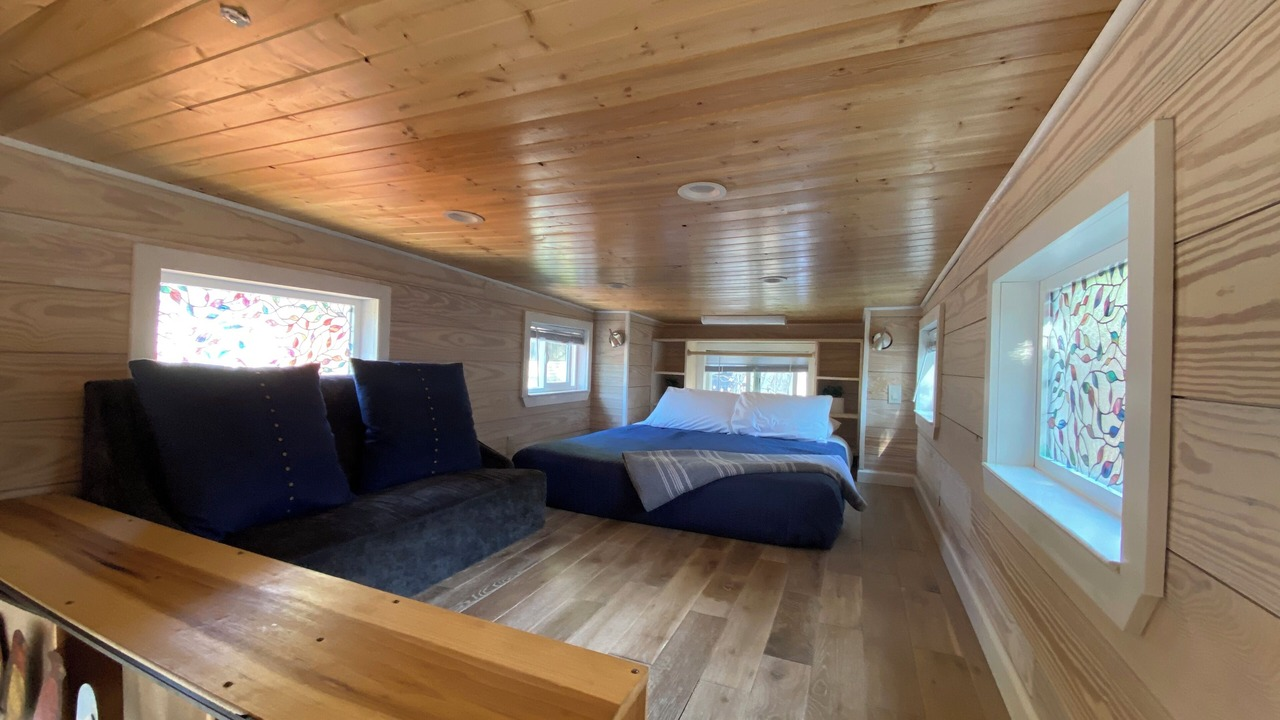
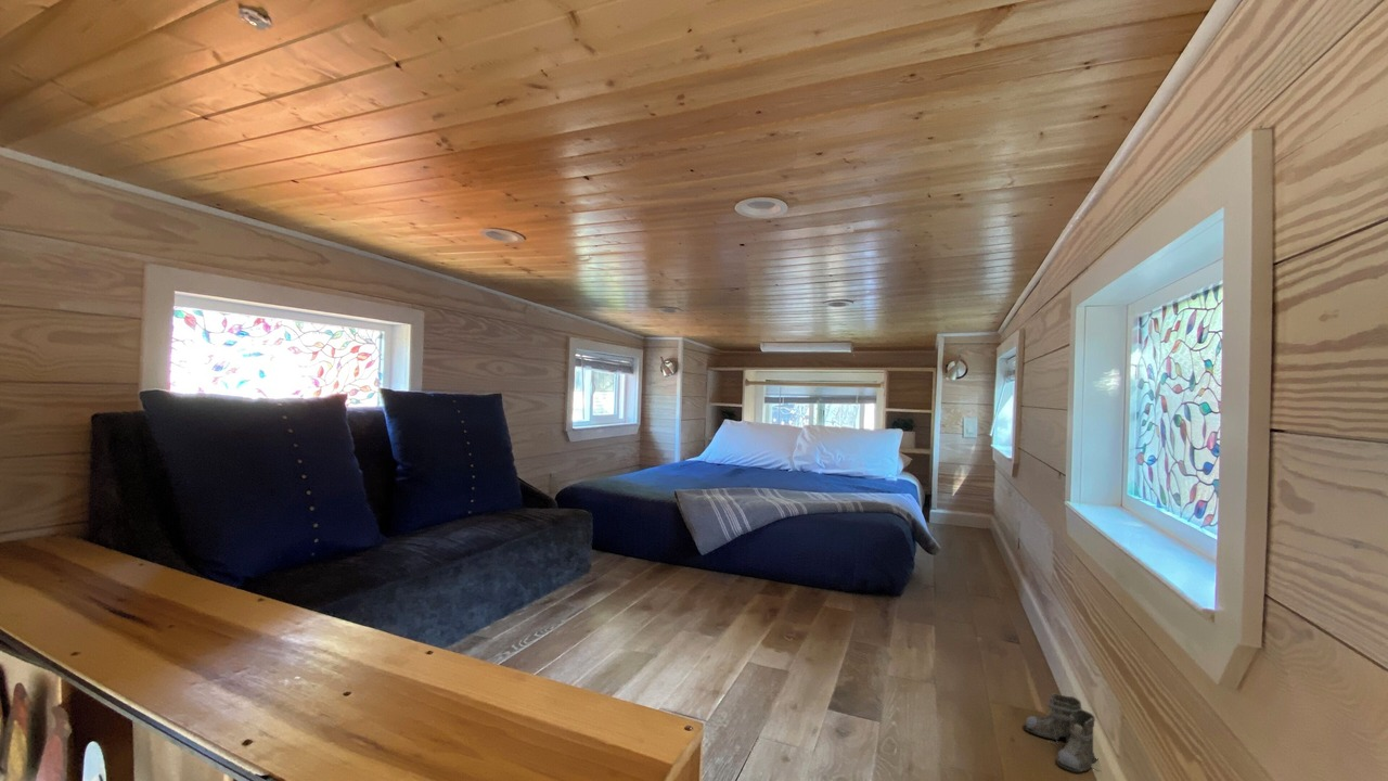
+ boots (1063, 725)
